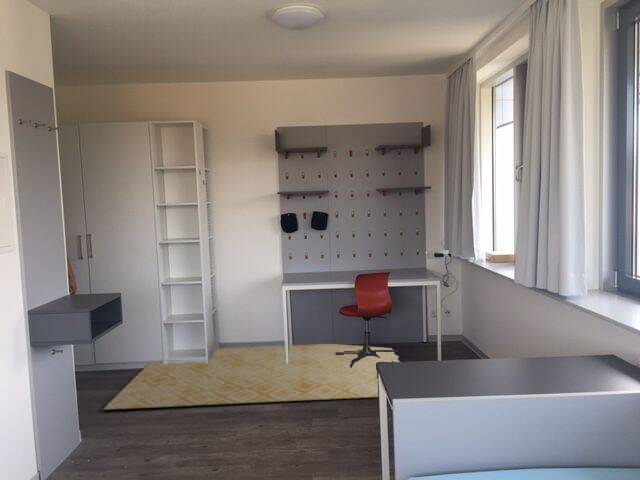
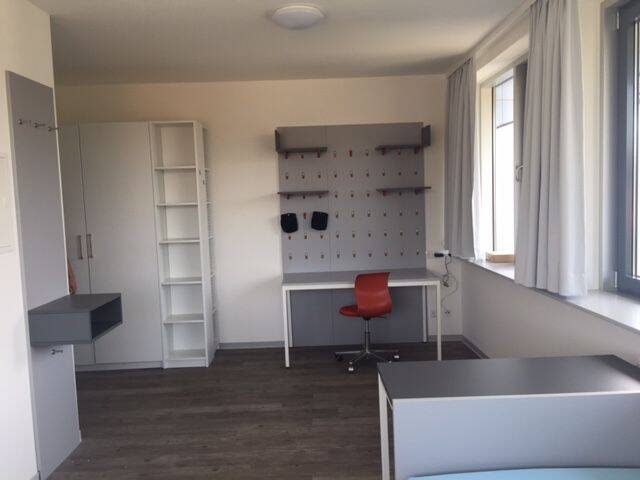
- rug (270, 369)
